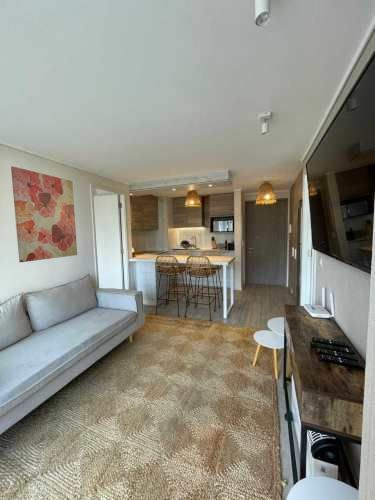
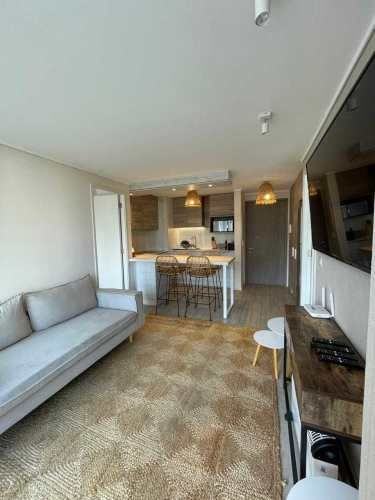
- wall art (48, 217)
